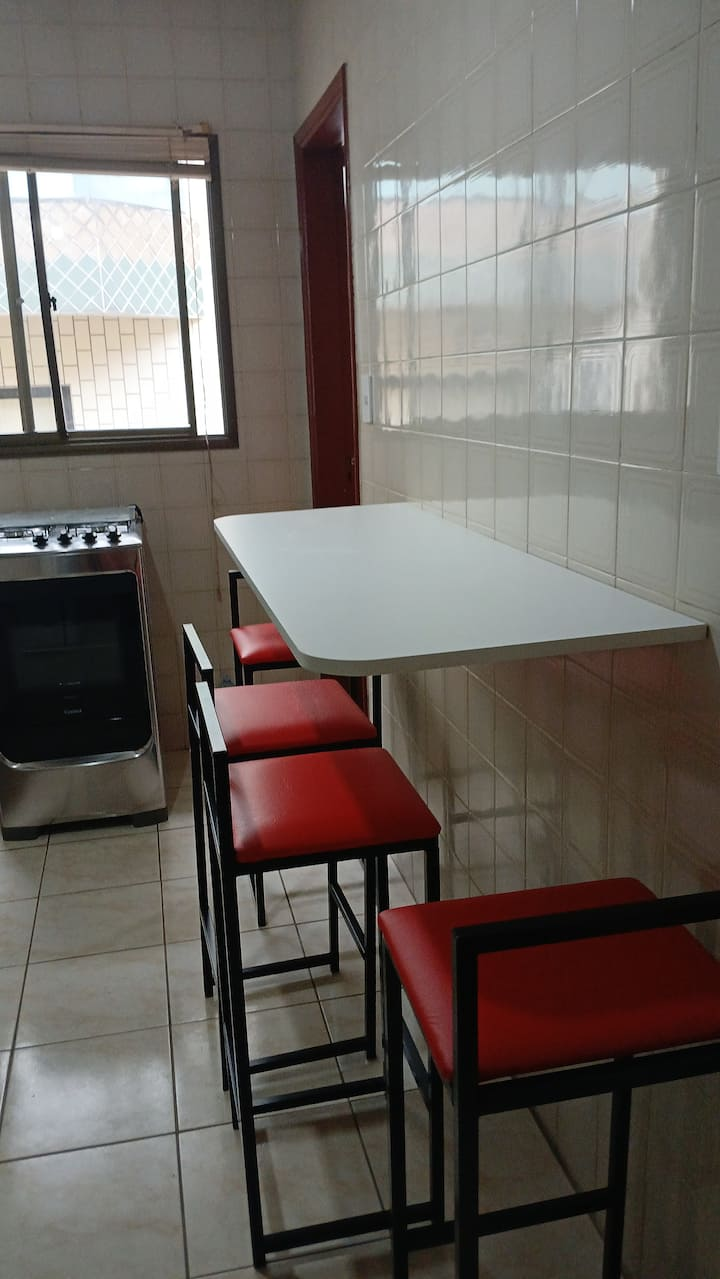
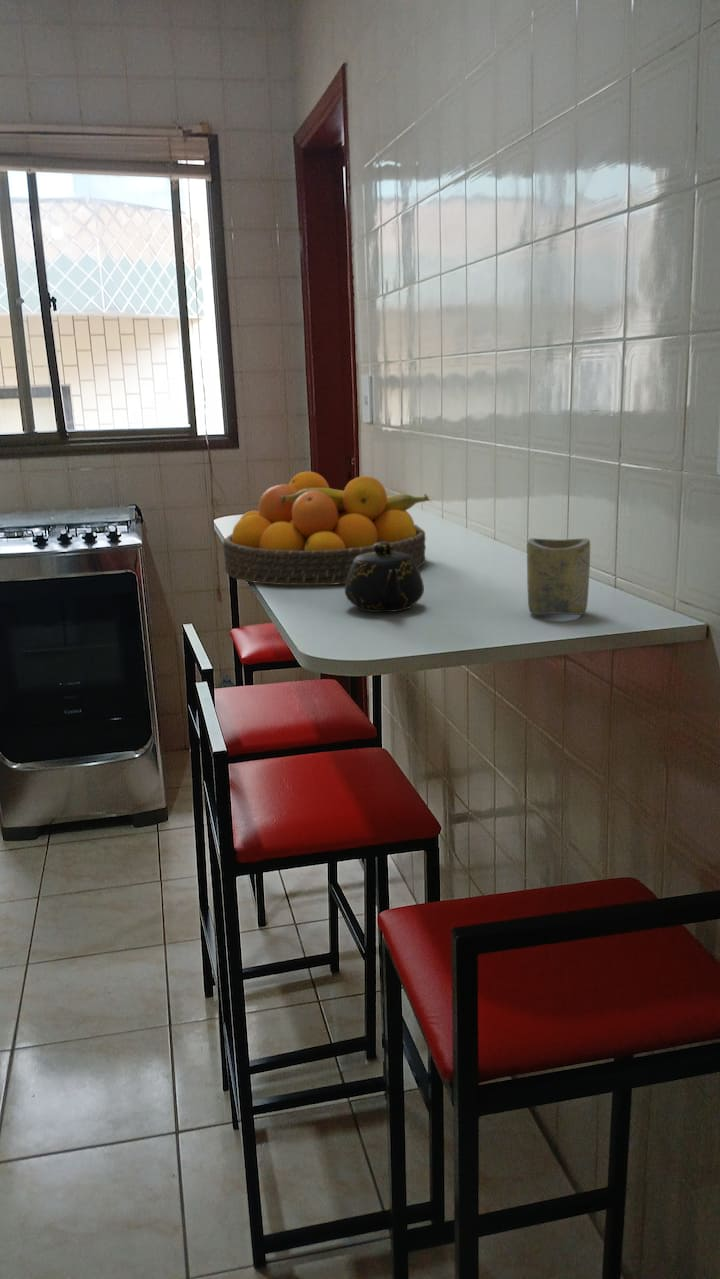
+ teapot (384, 575)
+ fruit bowl (323, 521)
+ cup (558, 576)
